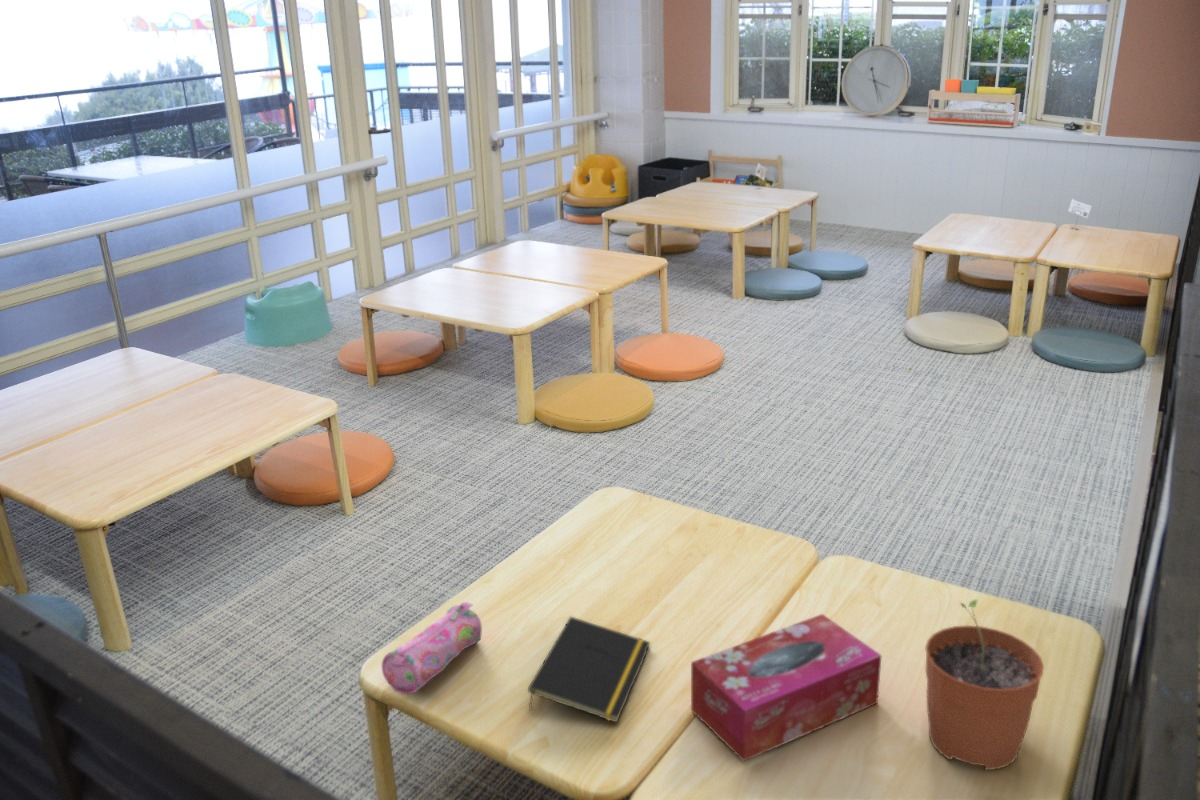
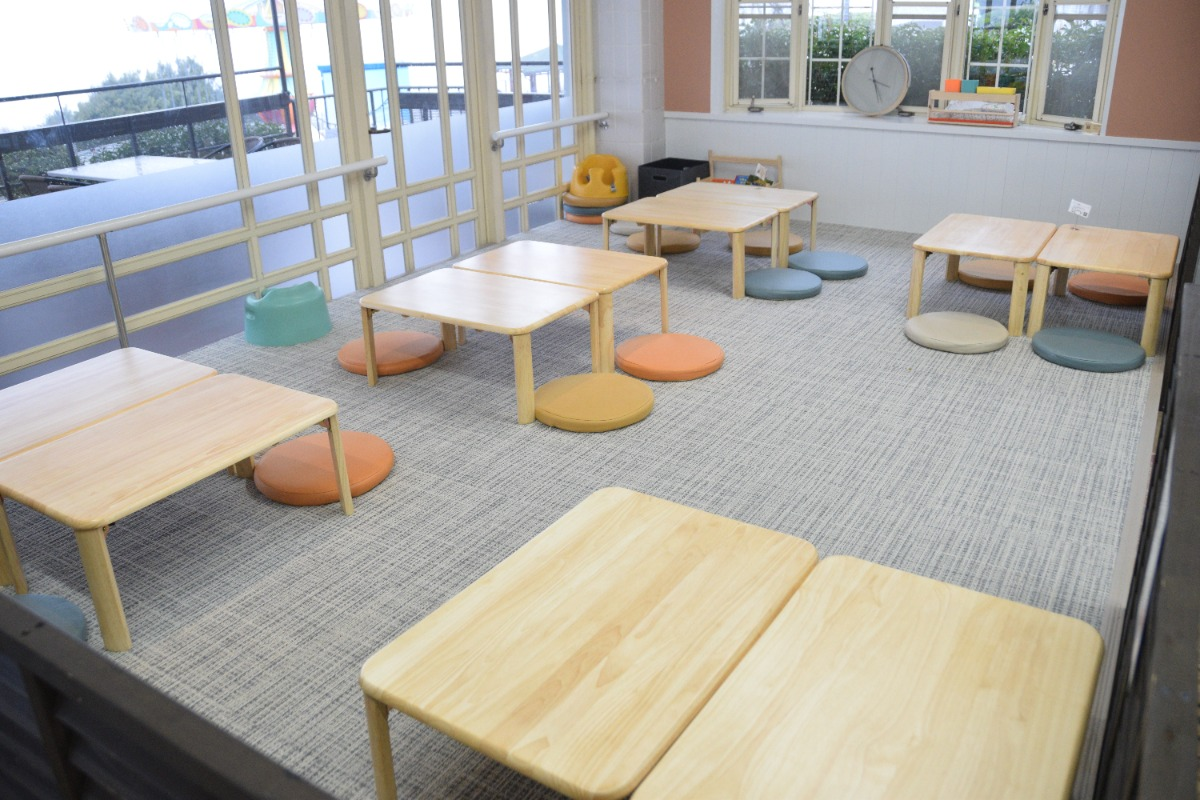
- plant pot (980, 677)
- tissue box (785, 682)
- pencil case (434, 646)
- notepad (591, 666)
